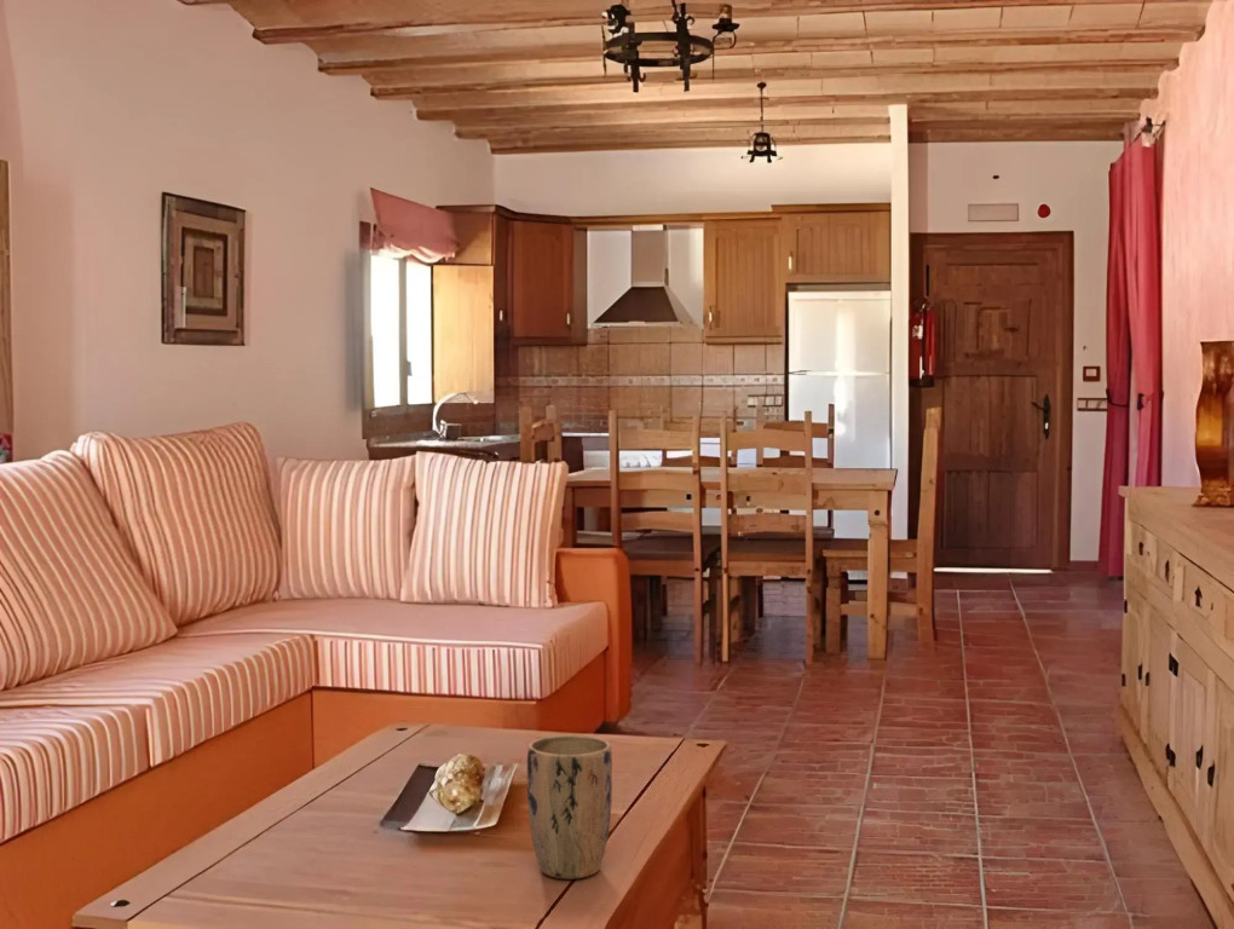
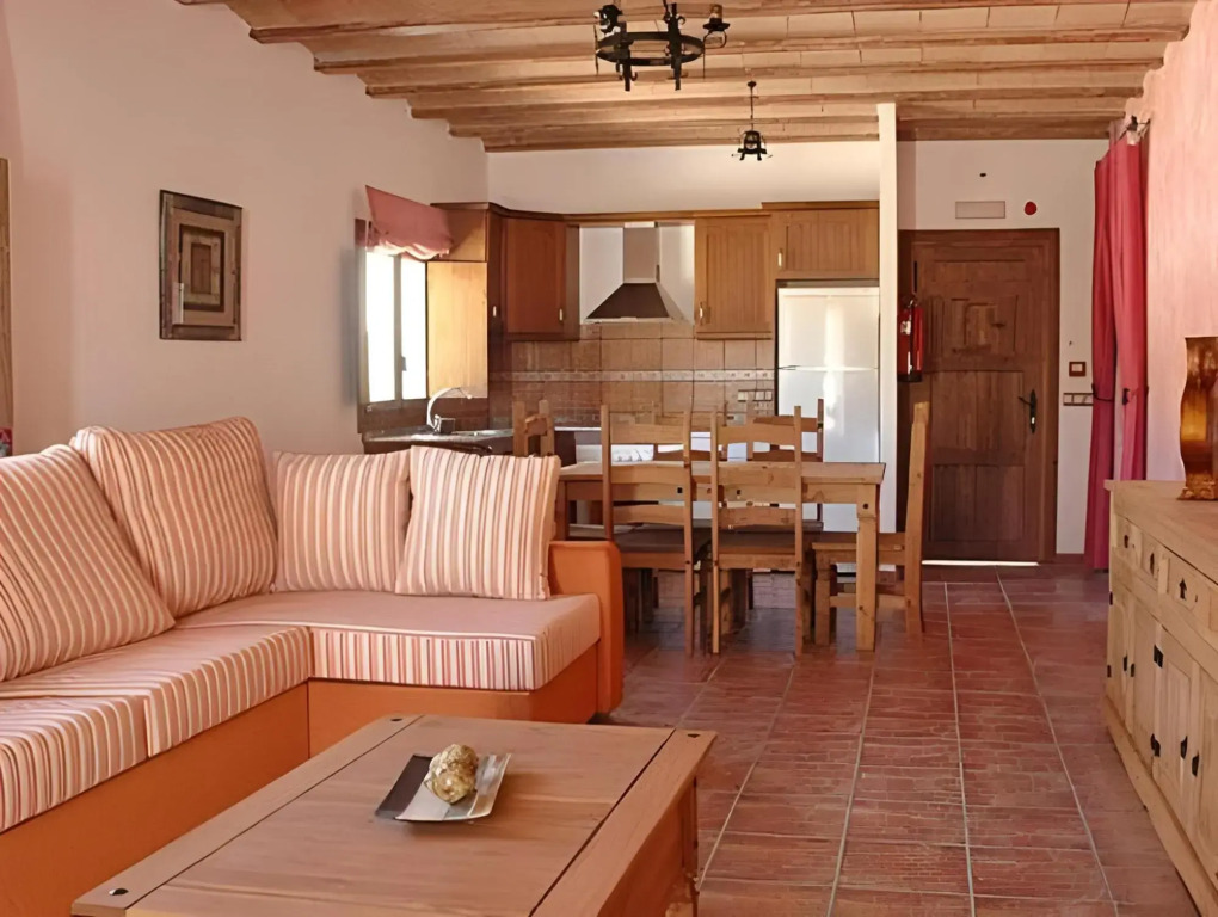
- plant pot (569, 806)
